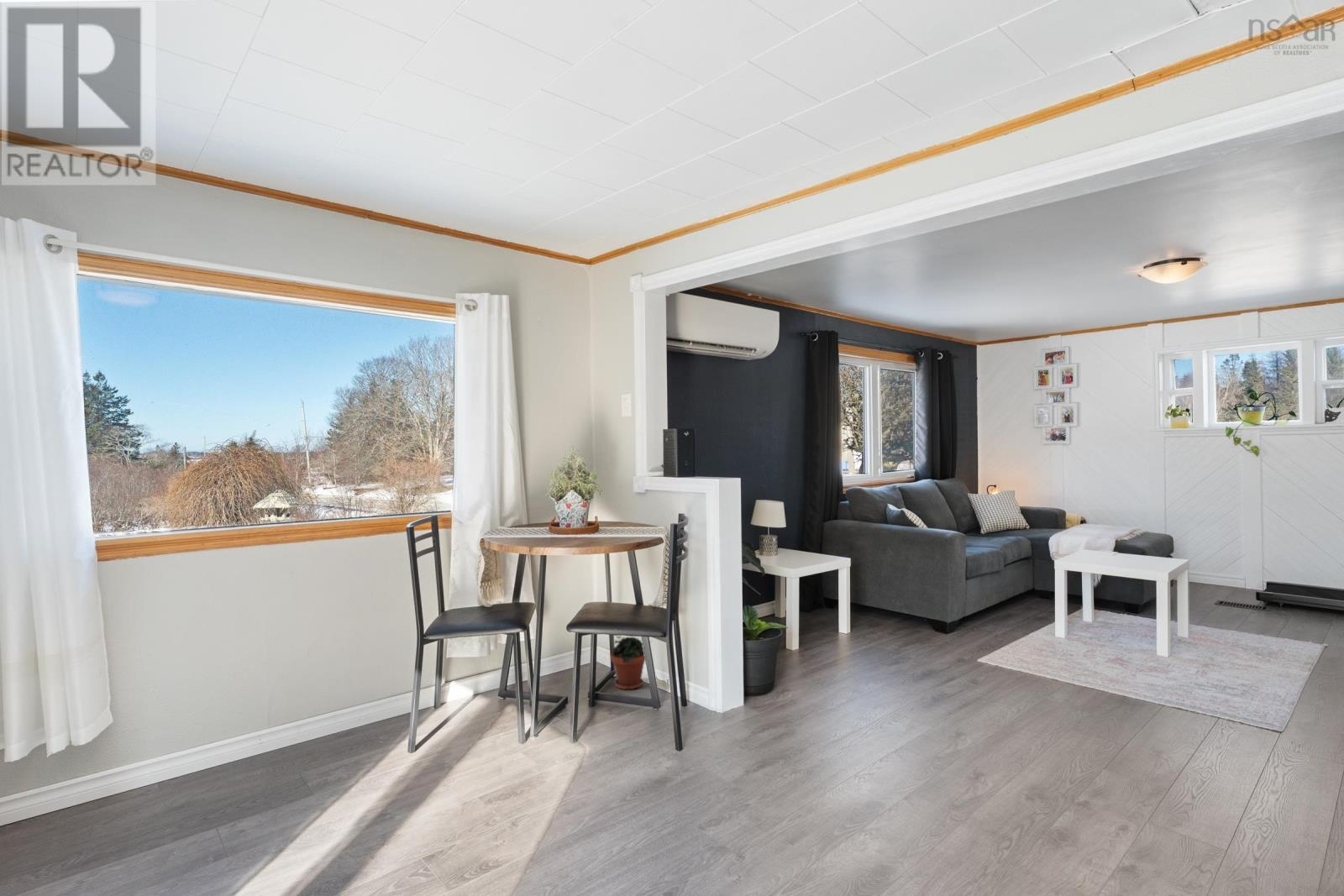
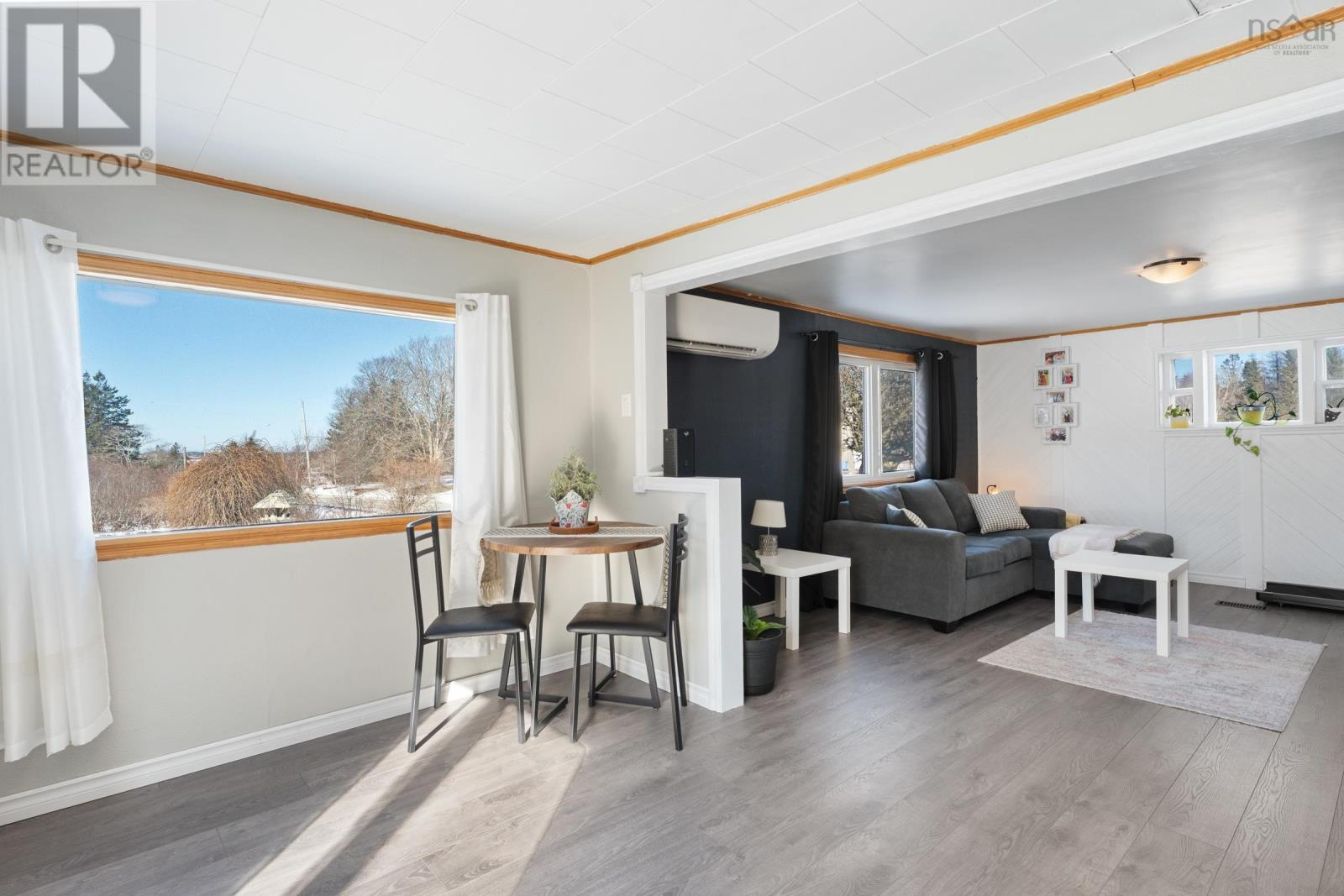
- potted plant (629, 647)
